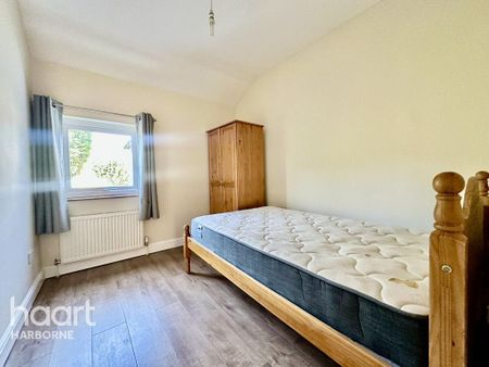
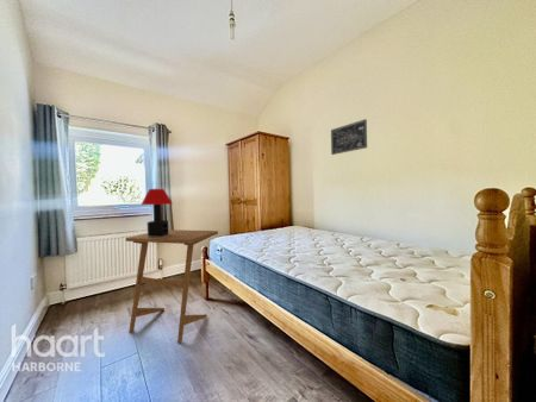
+ side table (174, 281)
+ table lamp (157, 212)
+ wall art (348, 138)
